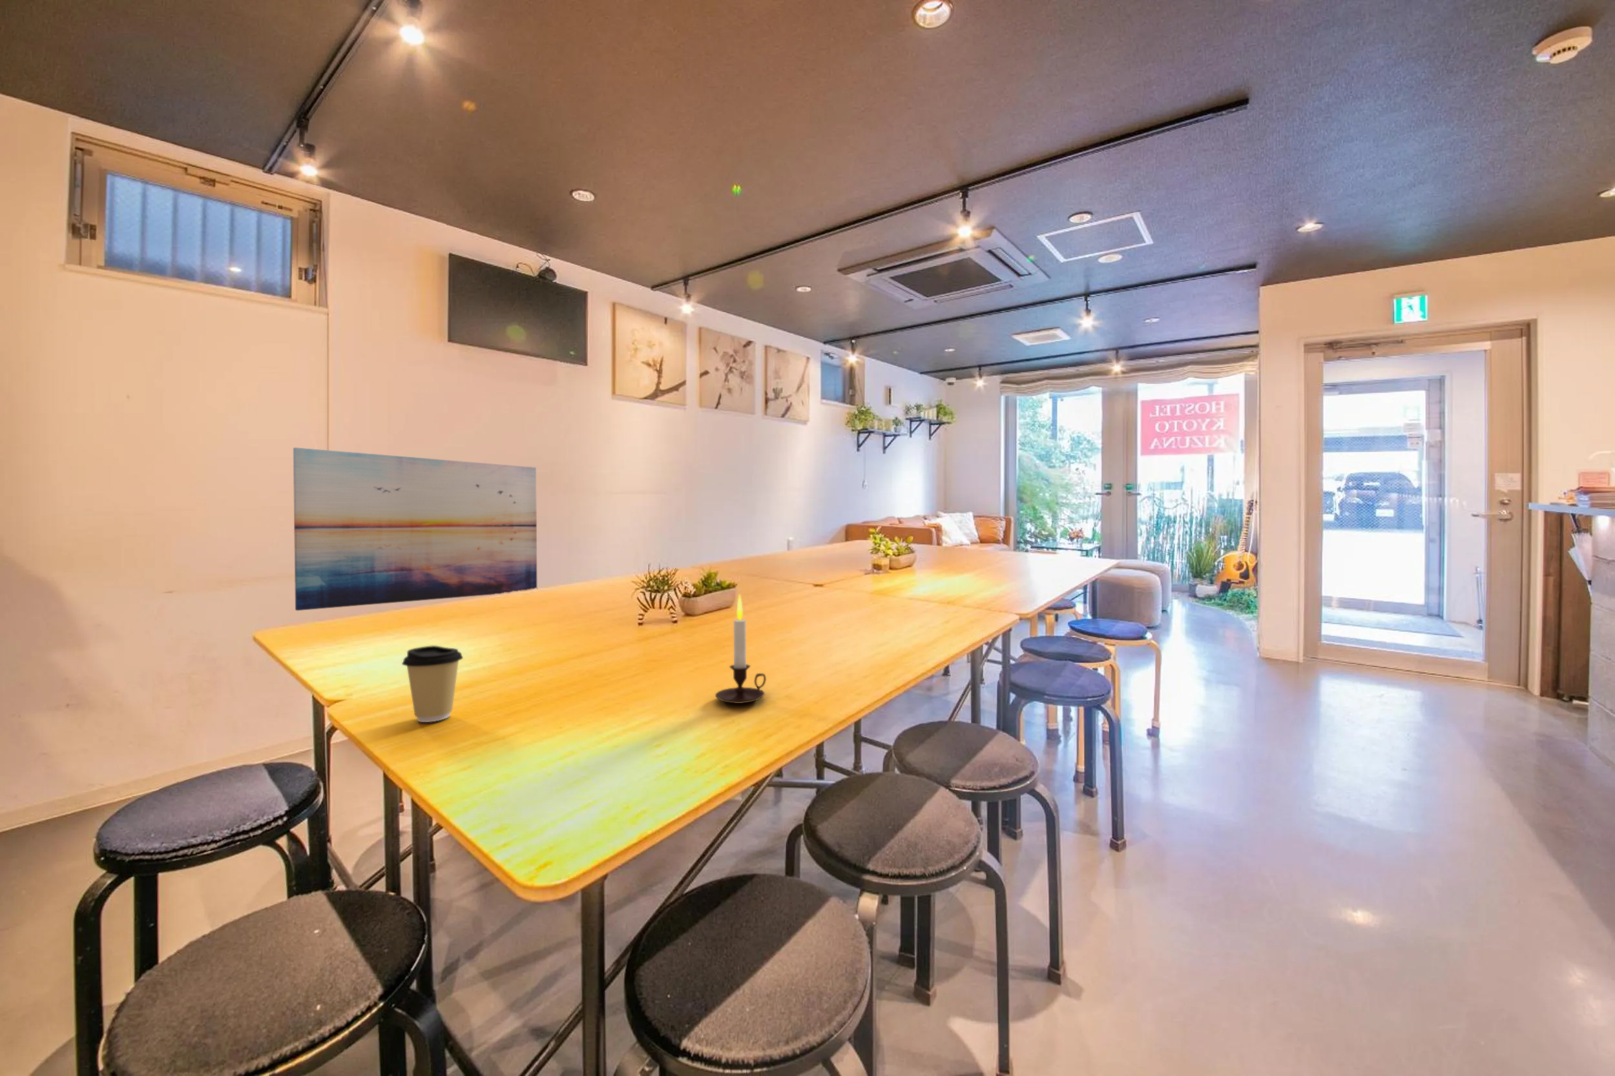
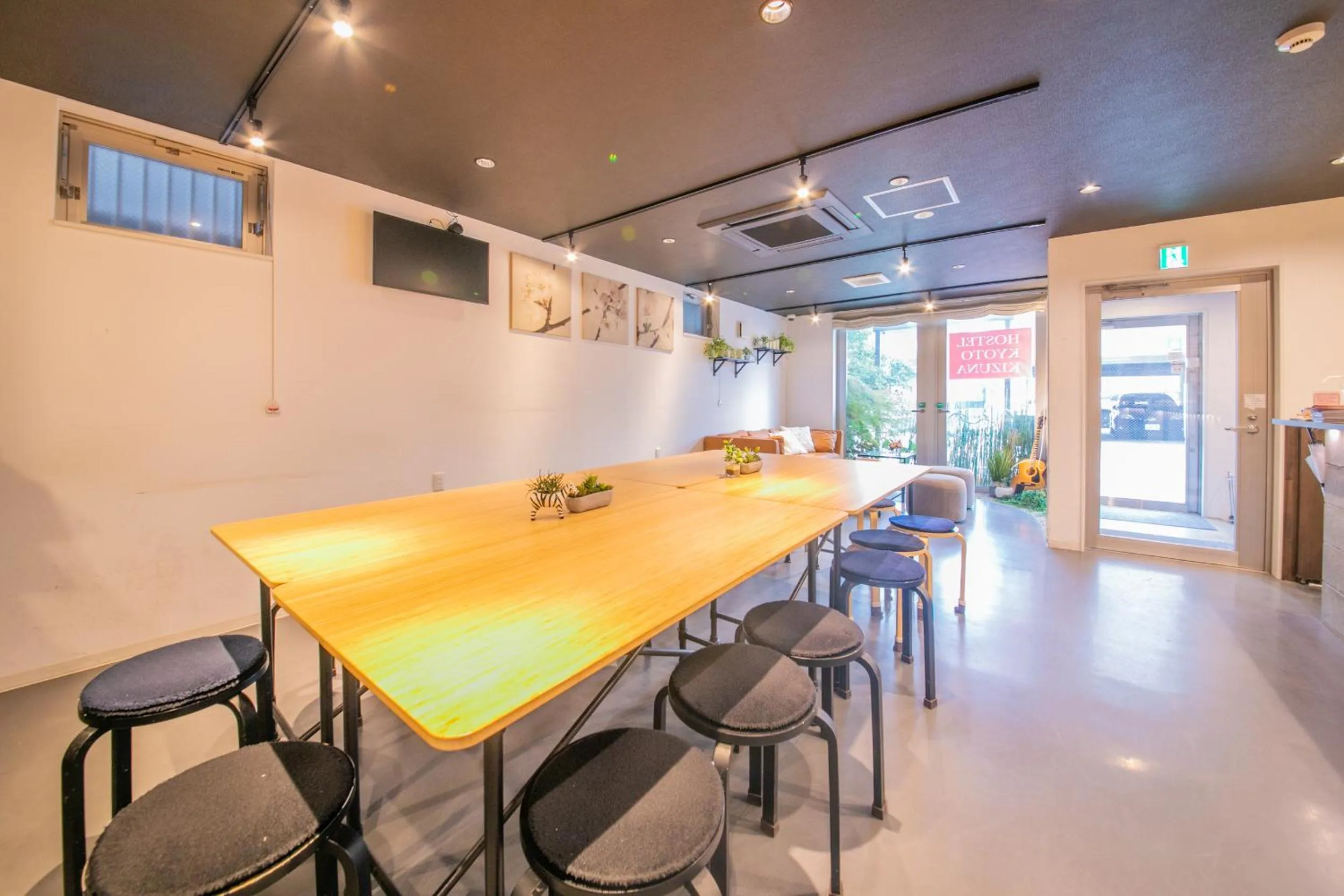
- candle (744, 645)
- wall art (431, 528)
- coffee cup (433, 683)
